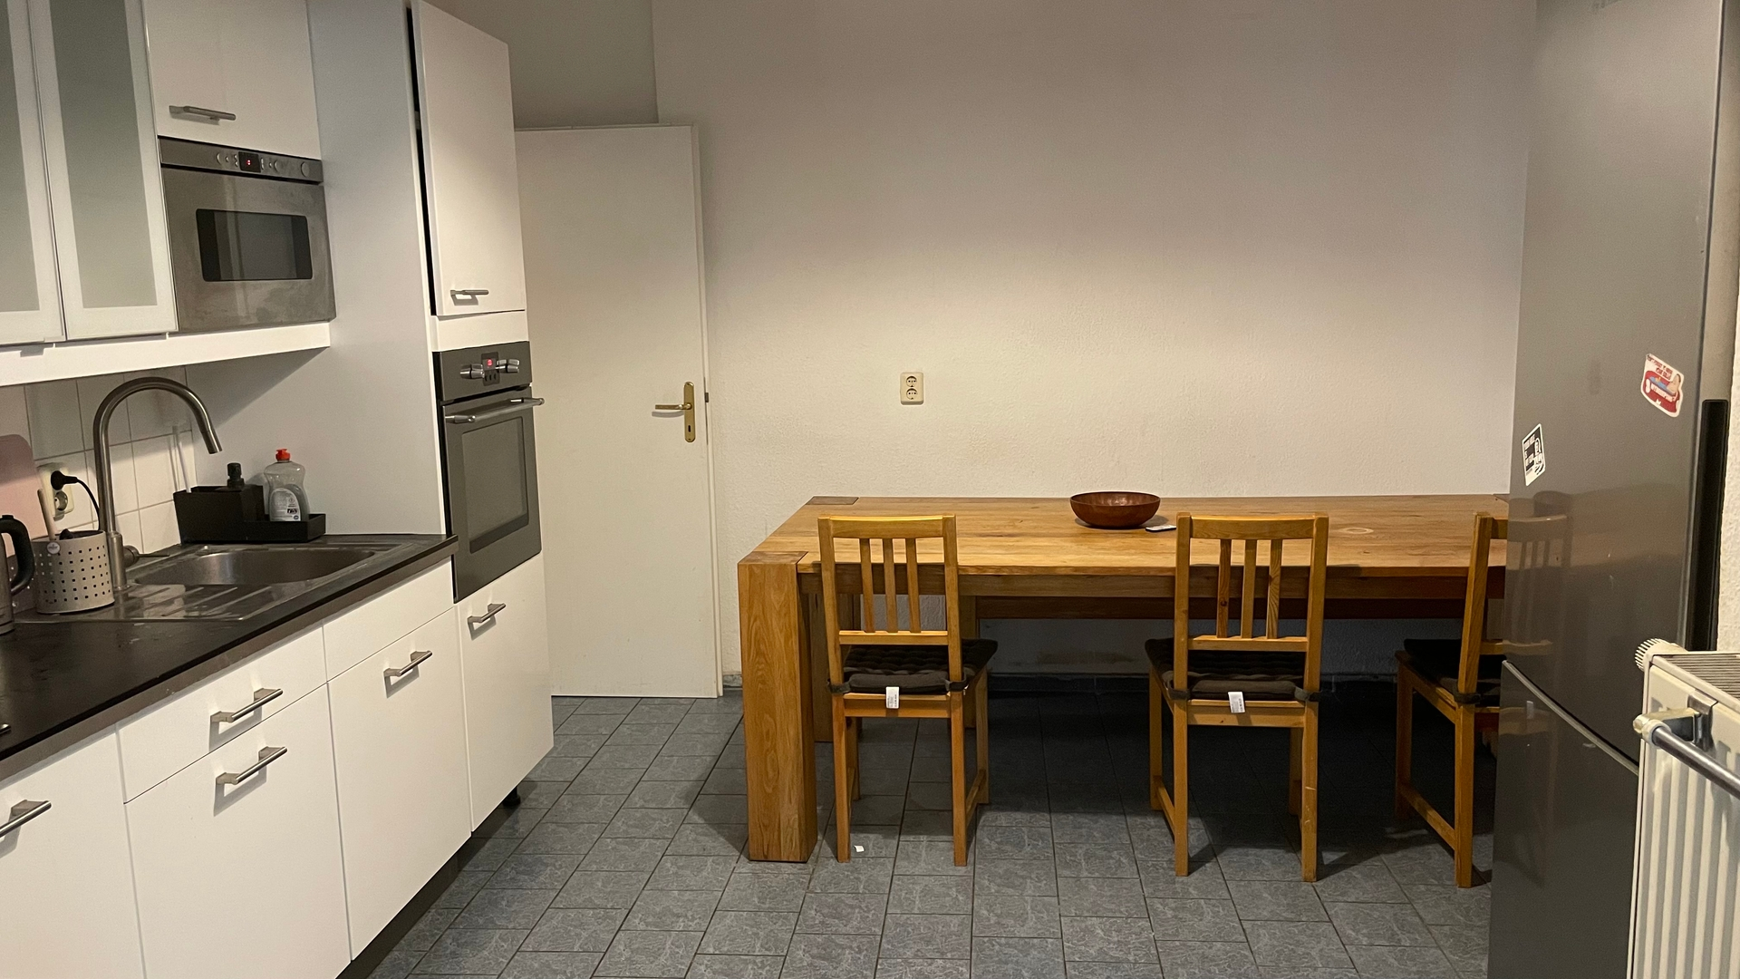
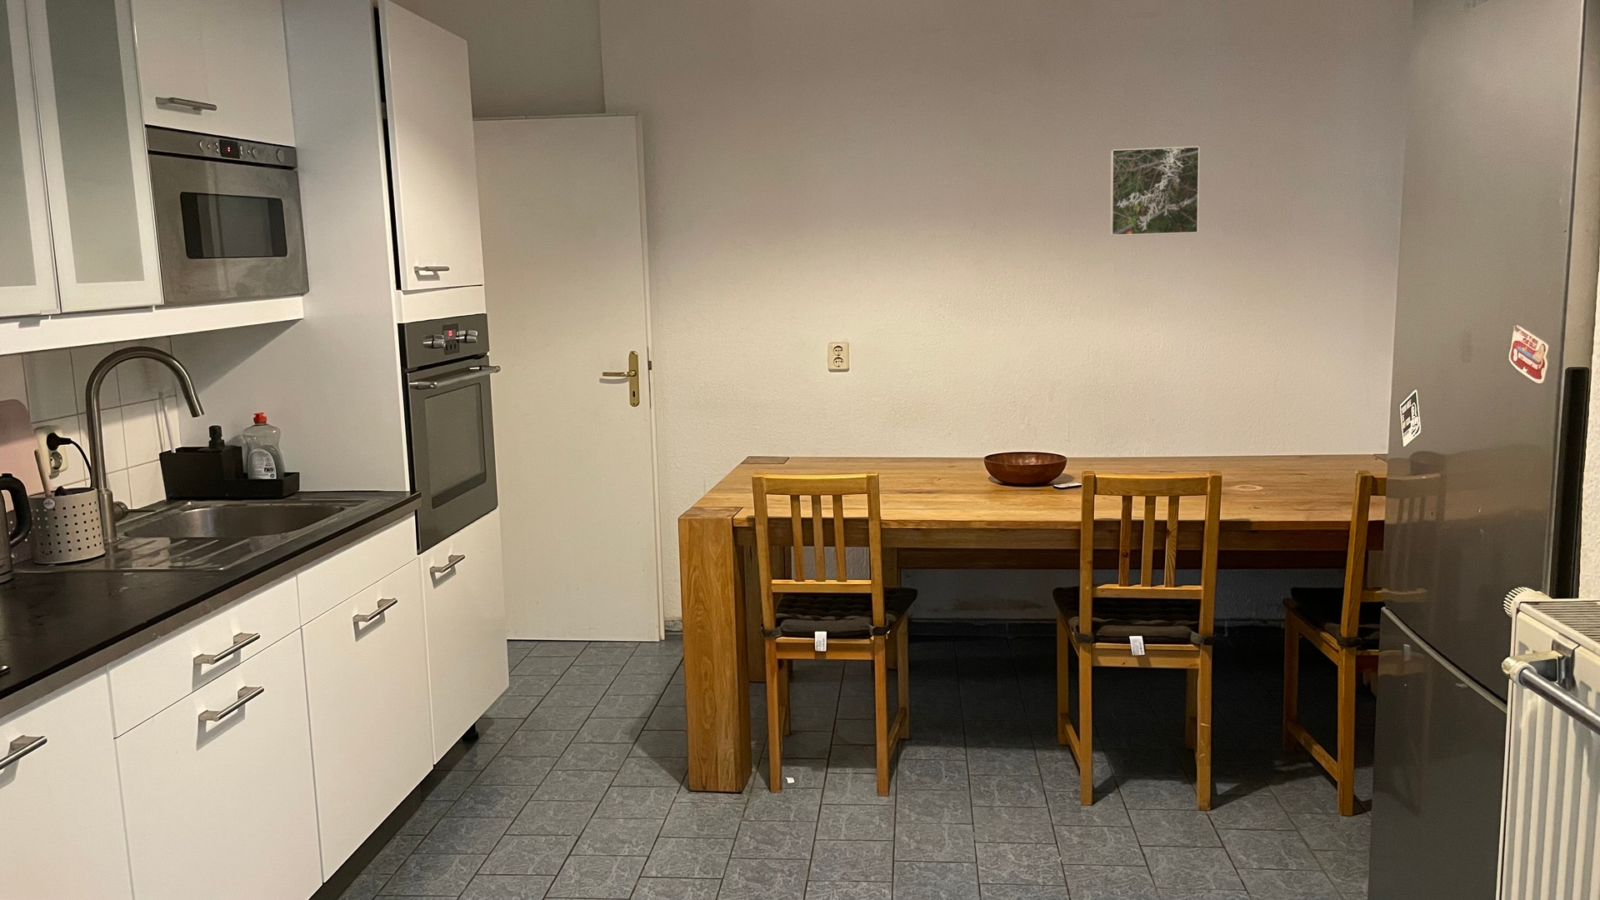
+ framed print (1154, 191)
